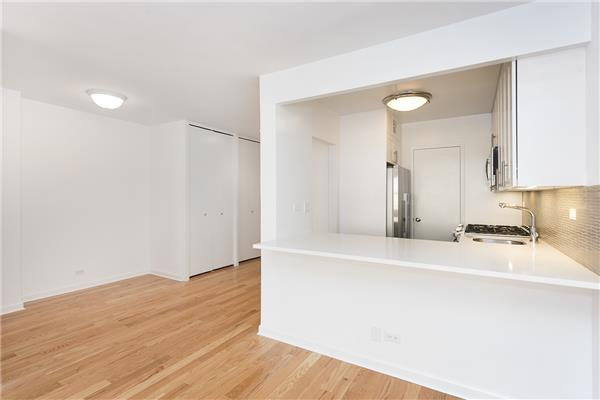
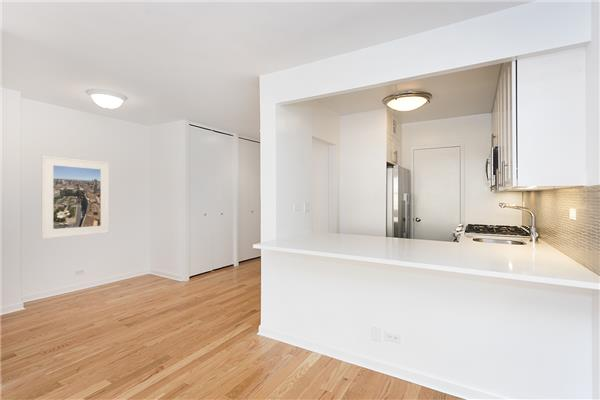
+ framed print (78, 197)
